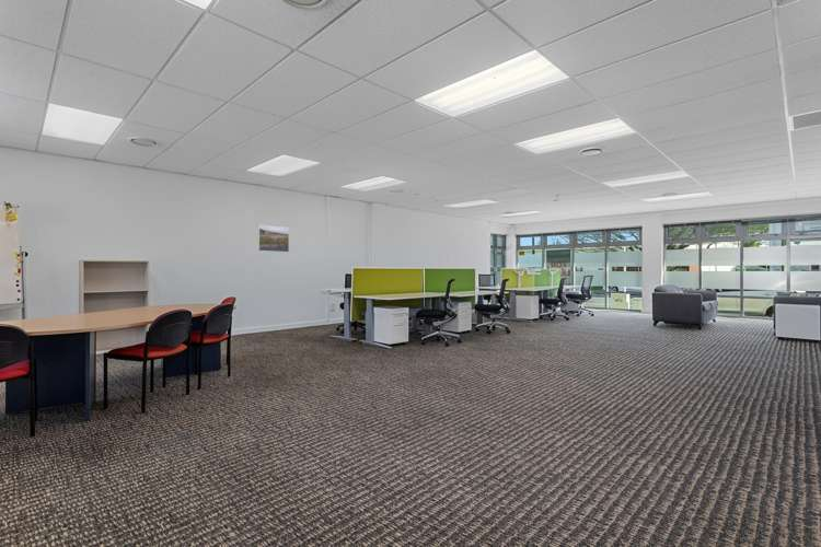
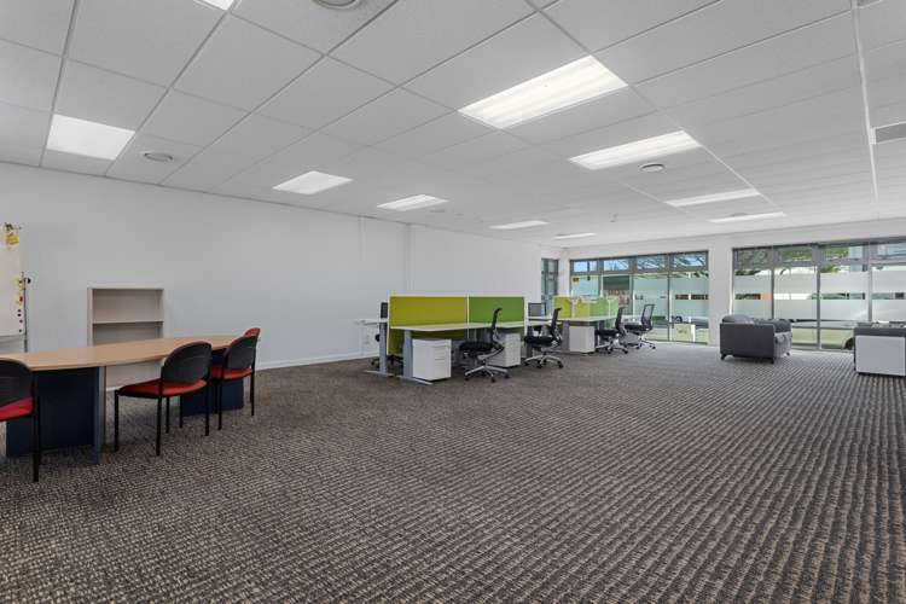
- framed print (274, 238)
